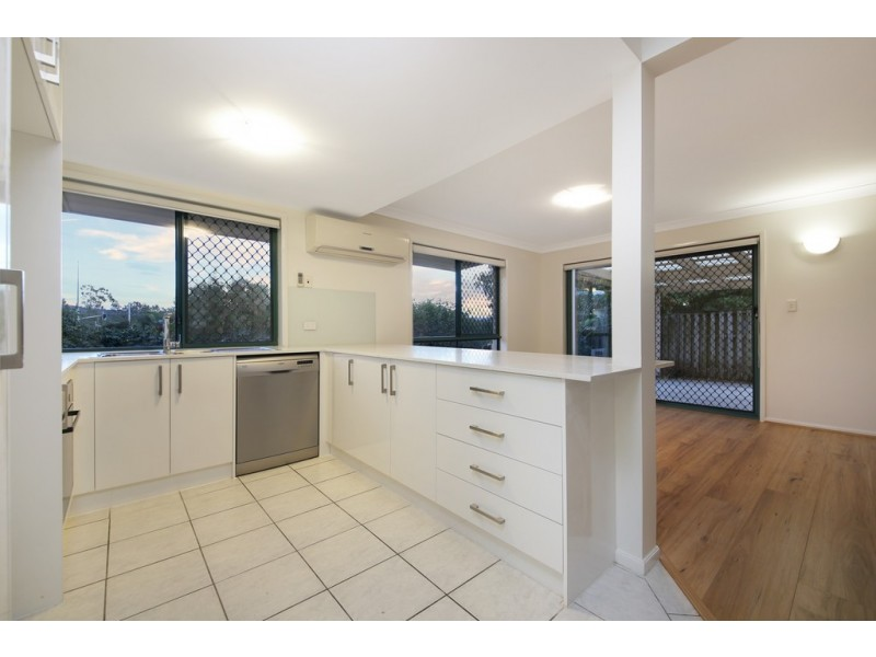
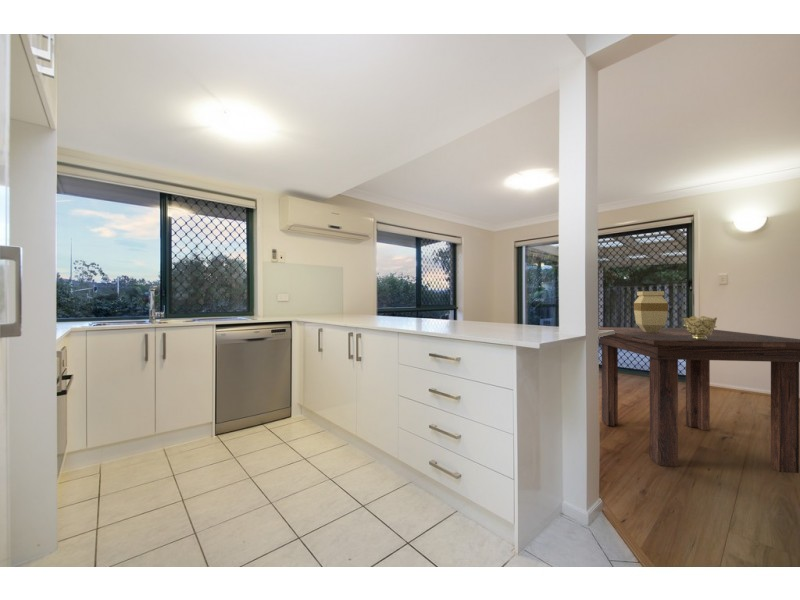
+ dining table (686, 387)
+ decorative bowl (699, 327)
+ vase (650, 311)
